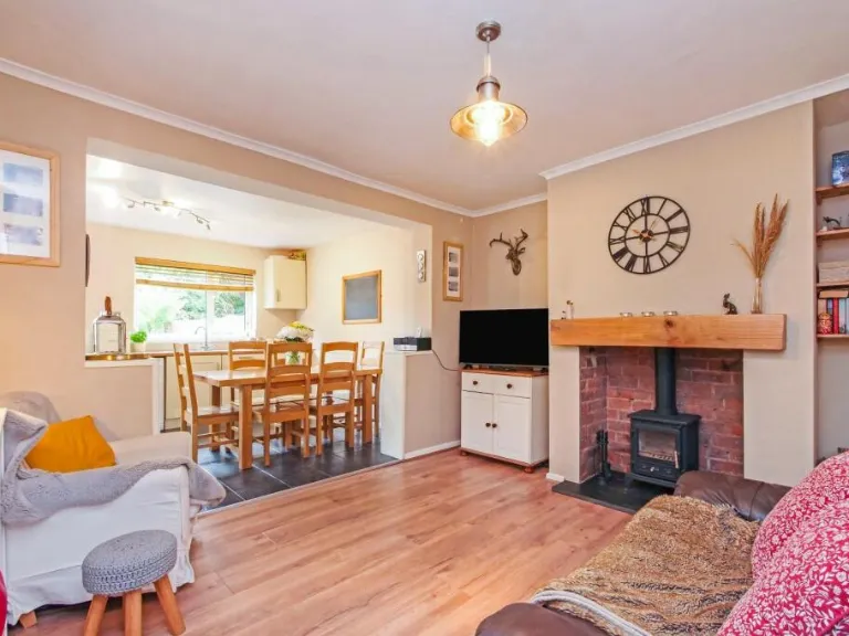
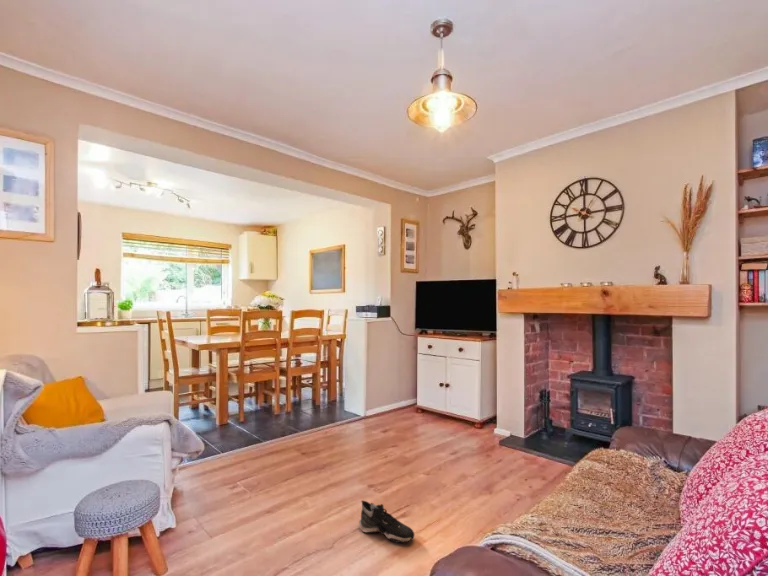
+ shoe (386, 520)
